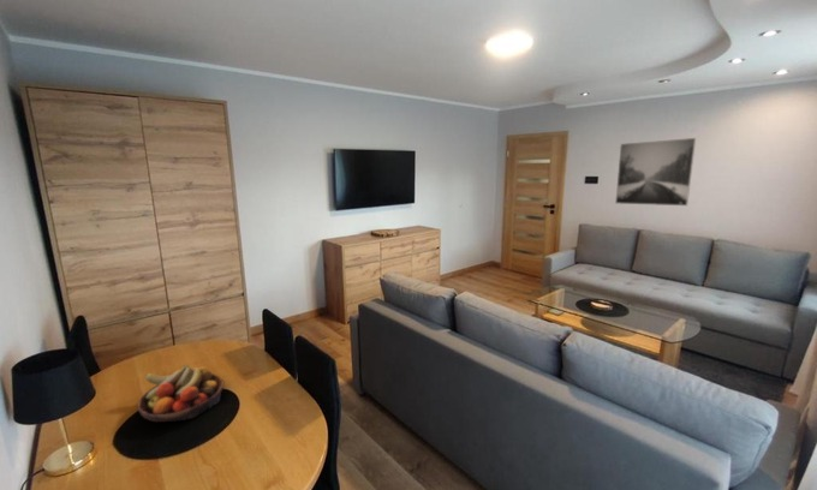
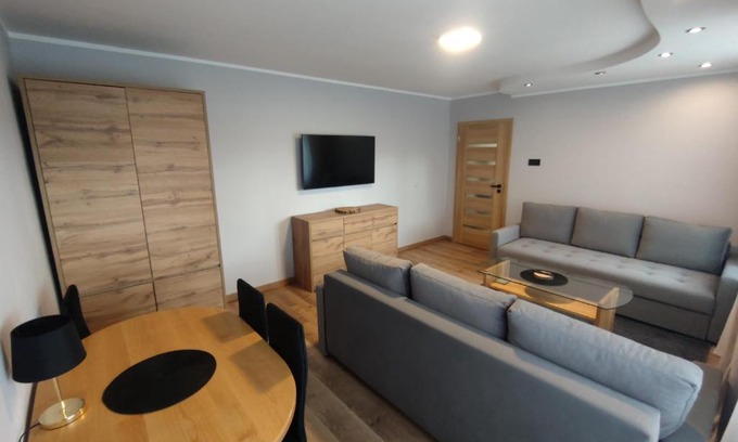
- fruit bowl (181, 389)
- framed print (652, 173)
